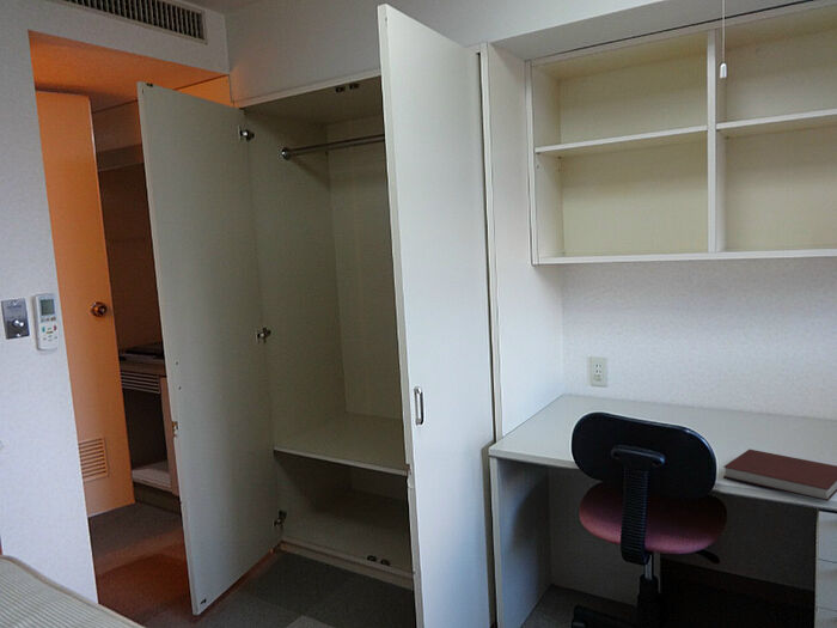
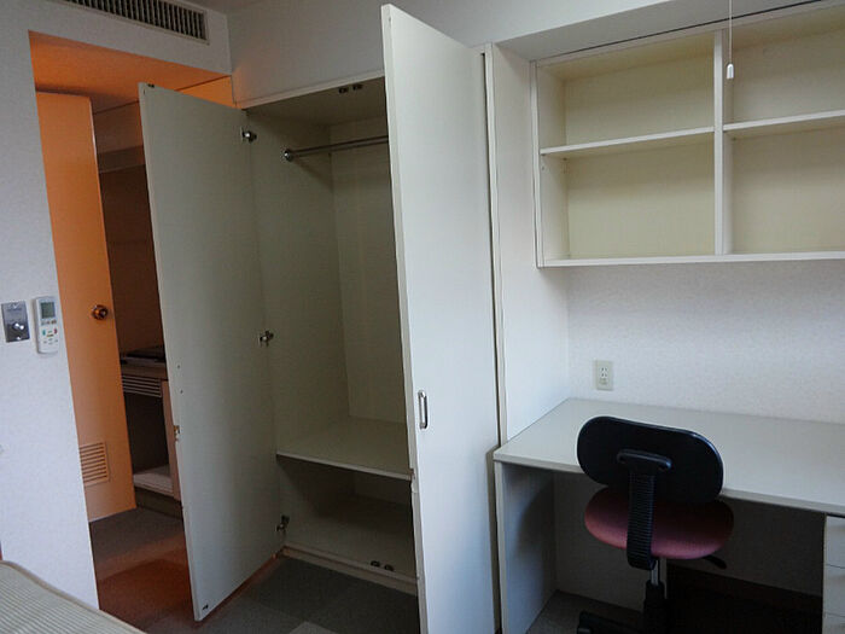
- notebook (784, 472)
